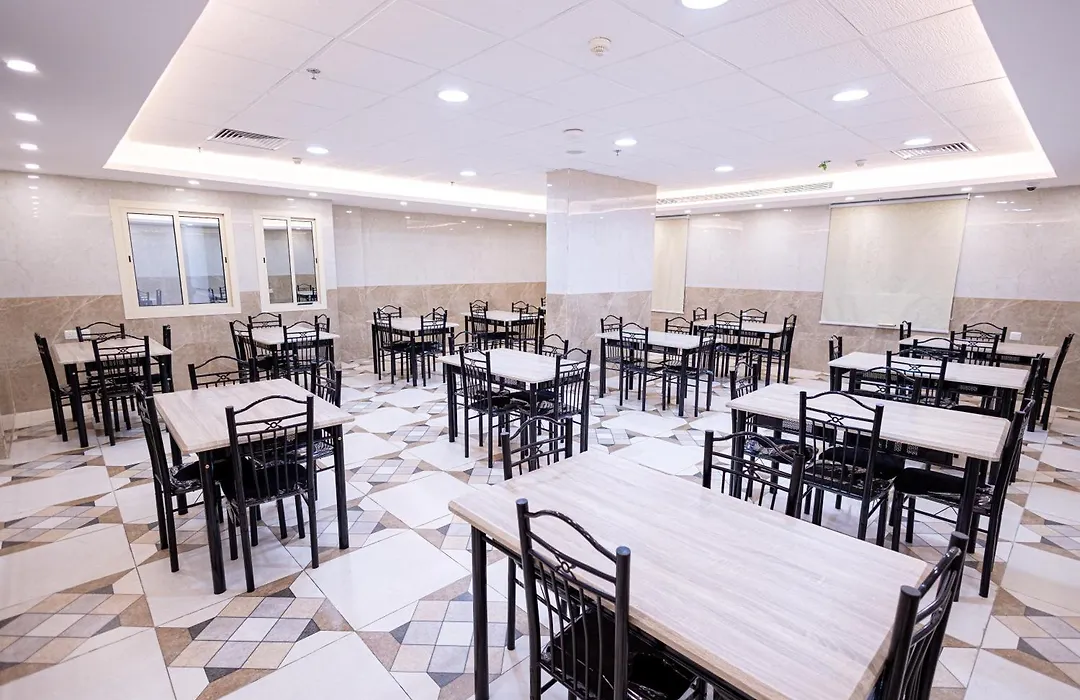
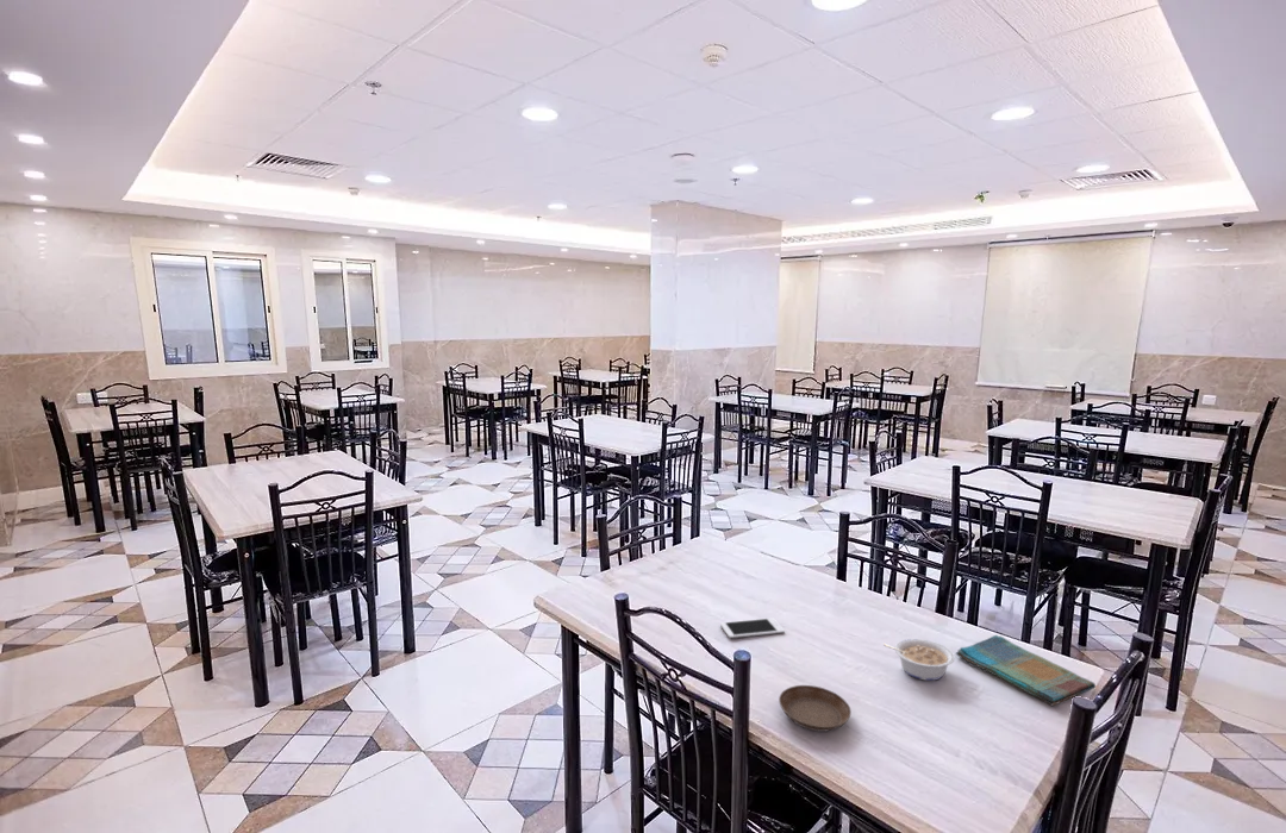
+ cell phone (751, 627)
+ legume (922, 659)
+ dish towel (1022, 666)
+ saucer (813, 709)
